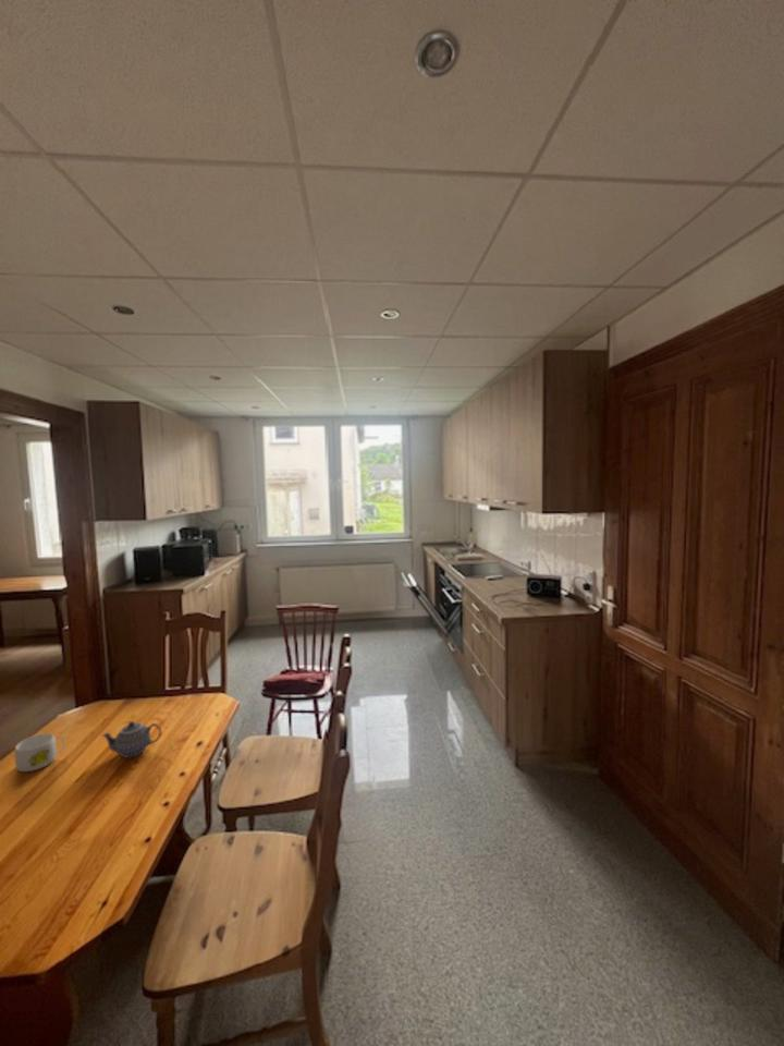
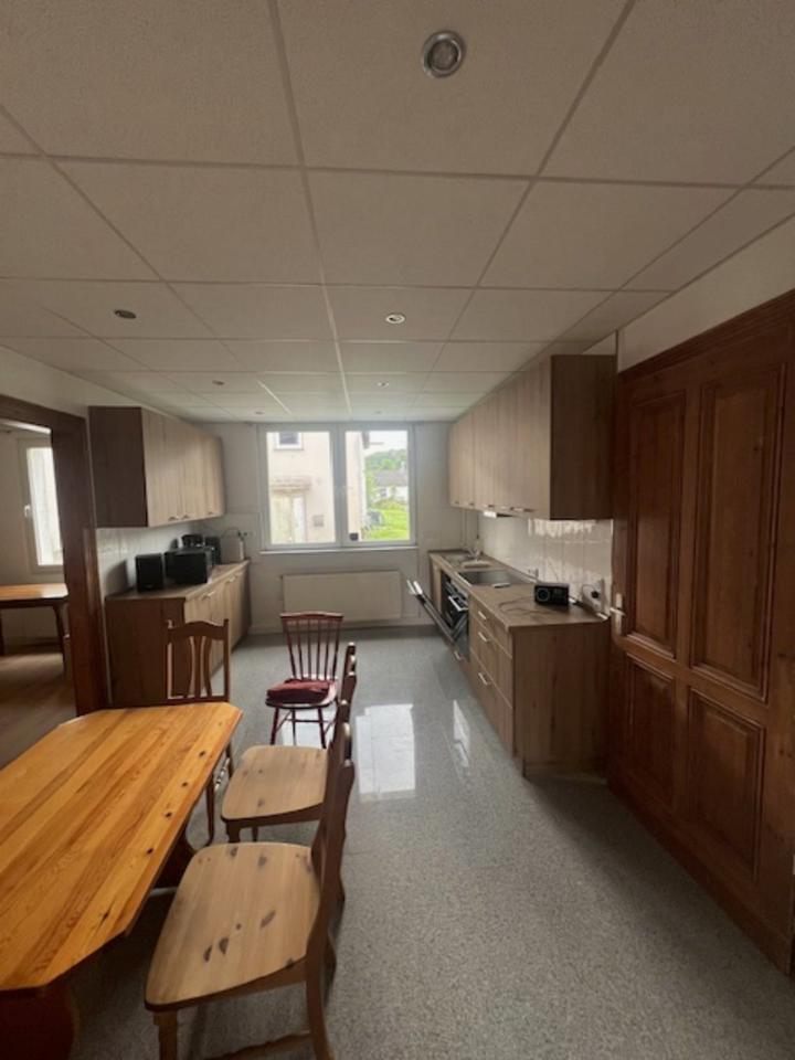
- mug (36, 752)
- teapot (132, 737)
